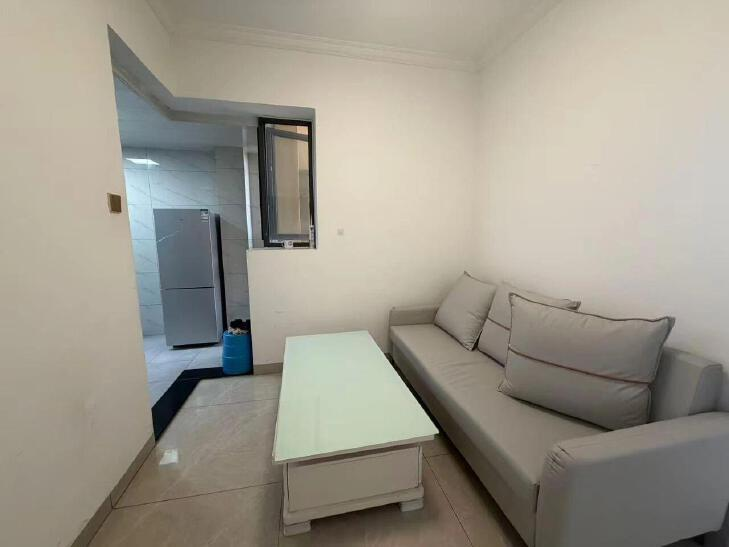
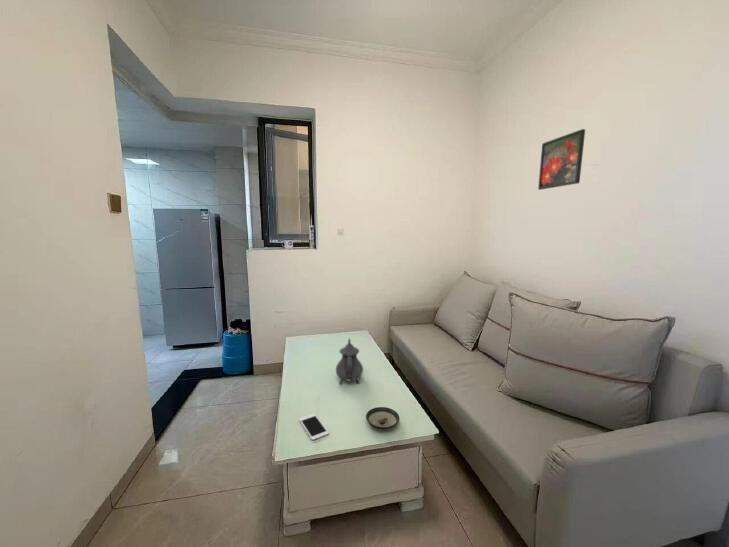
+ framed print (559, 162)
+ saucer (382, 420)
+ teapot (349, 358)
+ cell phone (313, 425)
